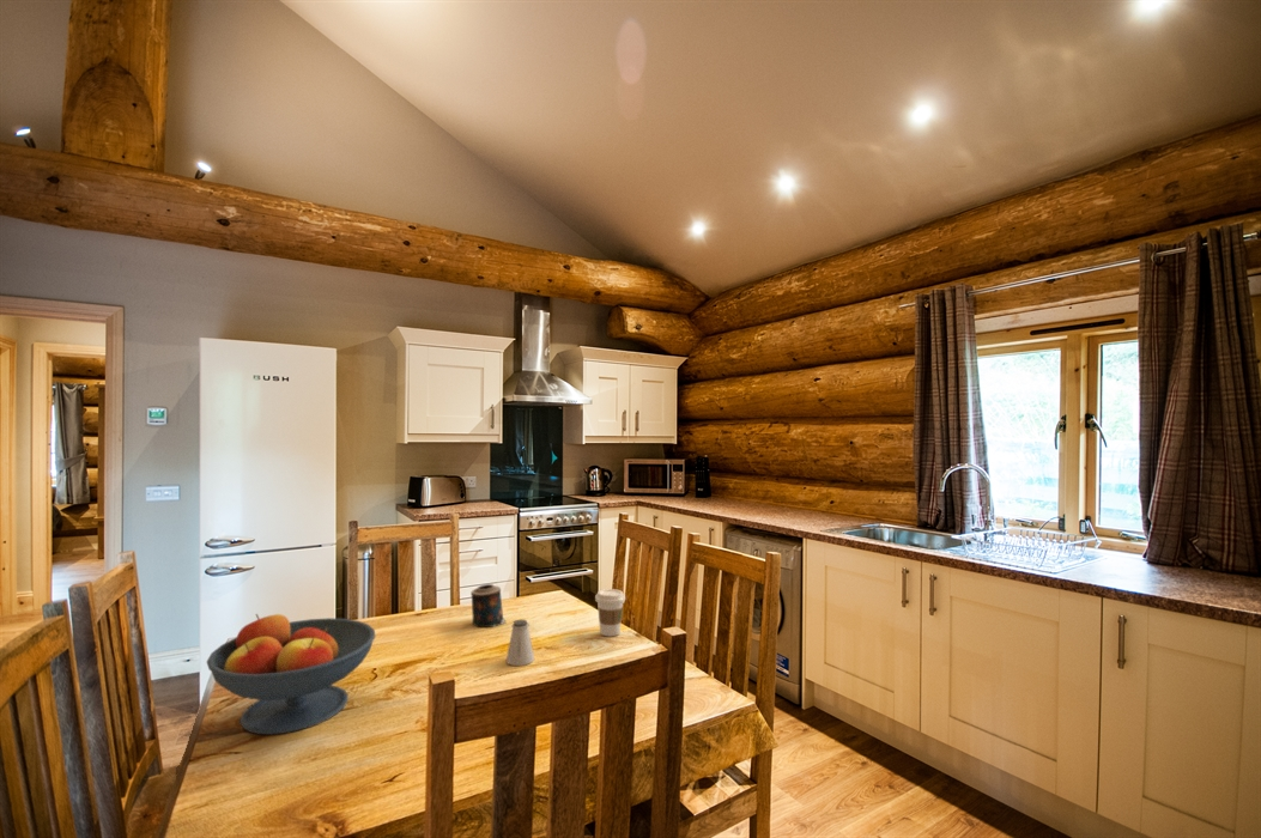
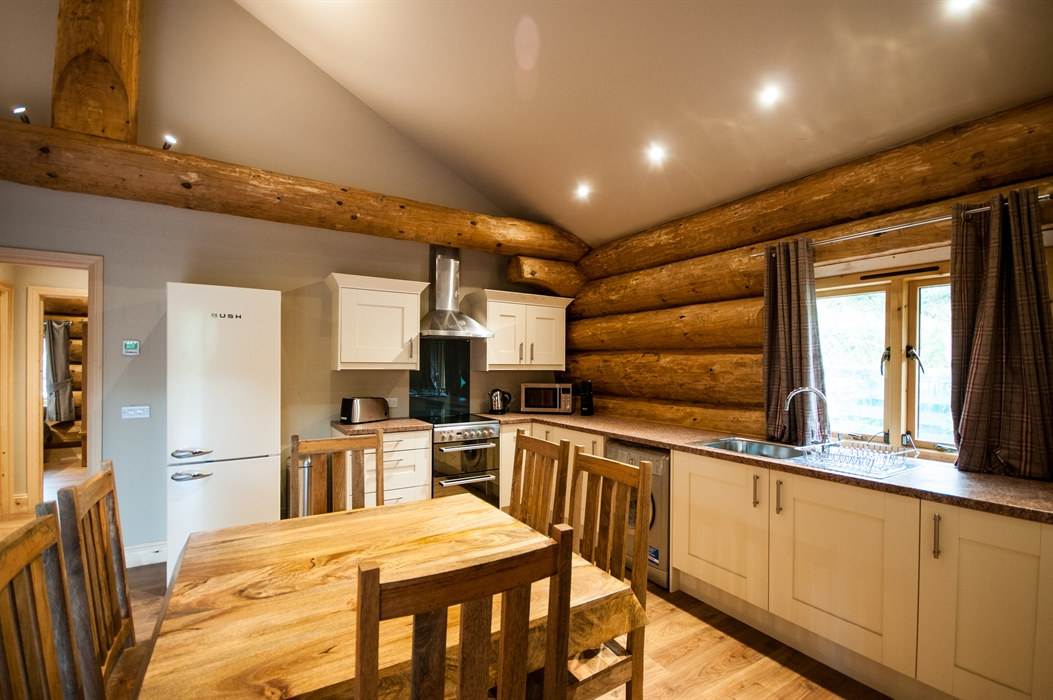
- candle (490, 602)
- fruit bowl (296, 664)
- coffee cup (610, 612)
- saltshaker (520, 640)
